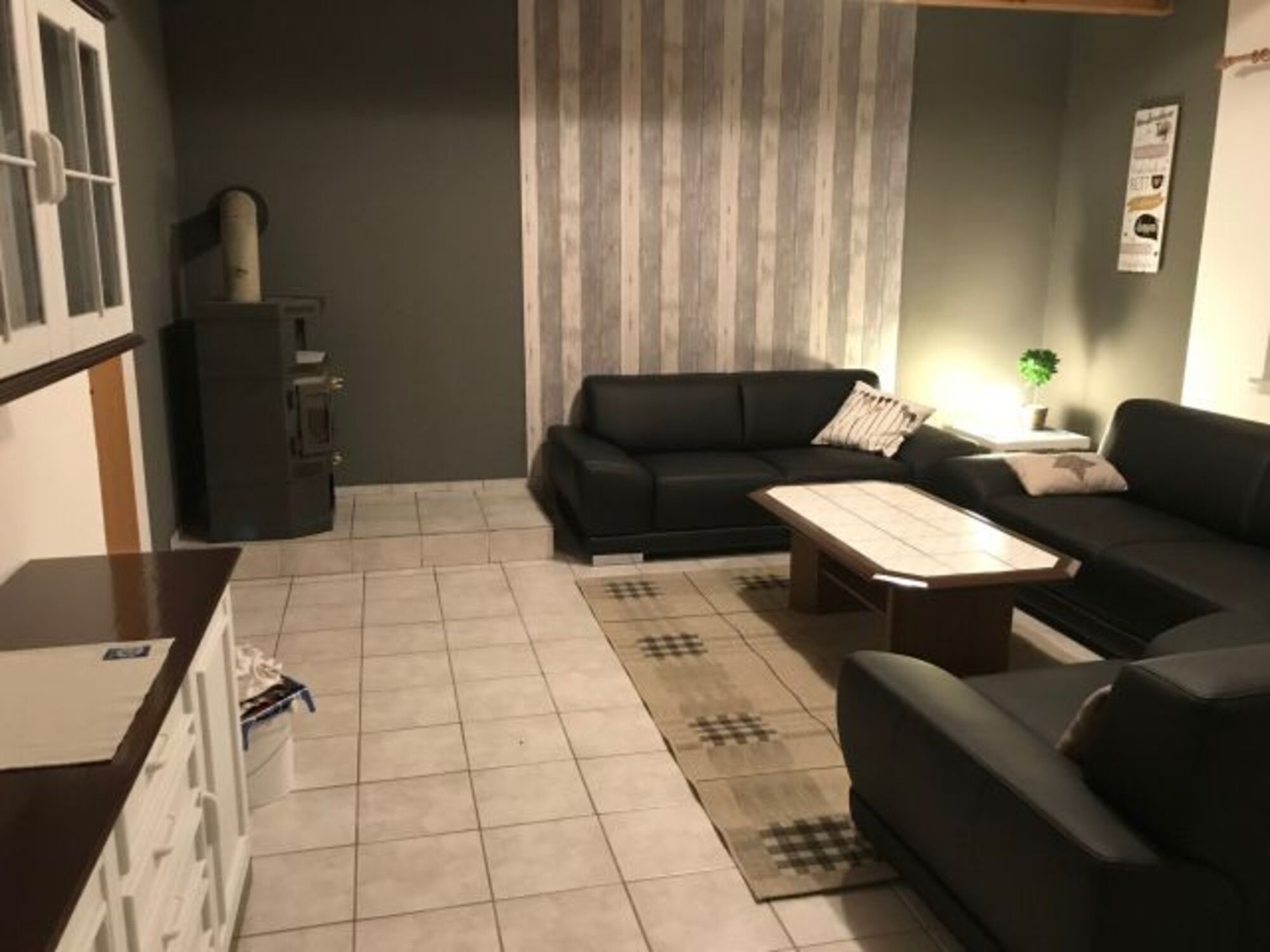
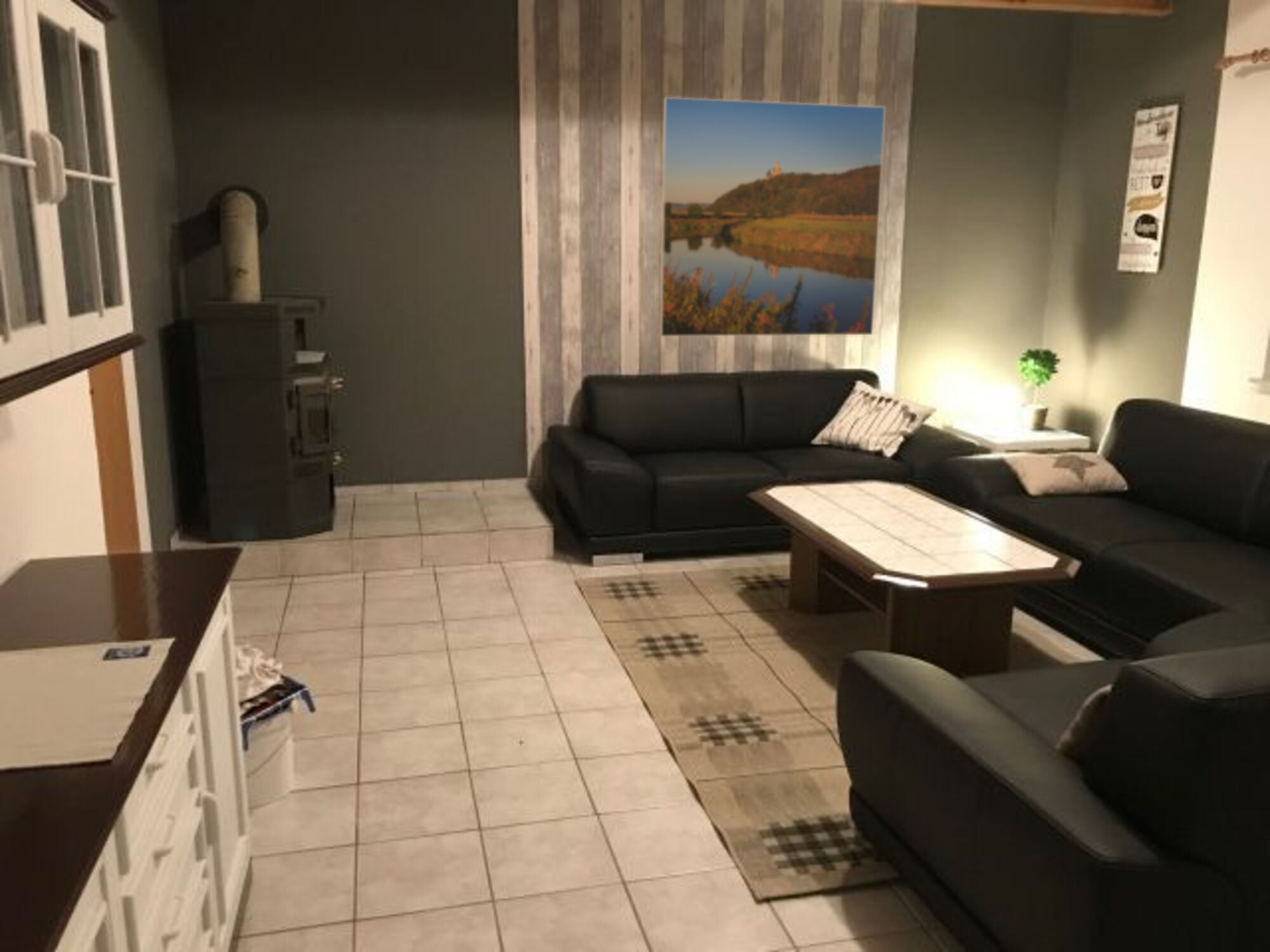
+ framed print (772, 221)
